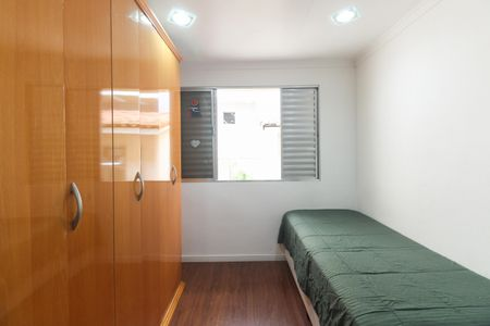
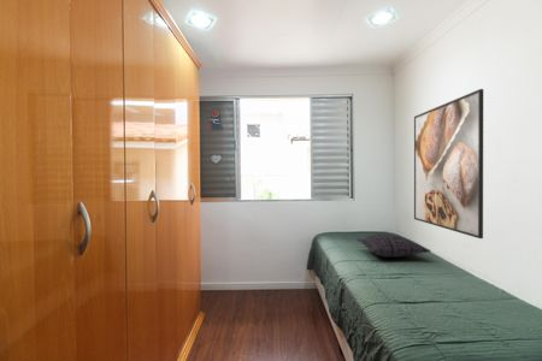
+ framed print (442, 166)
+ pillow (390, 244)
